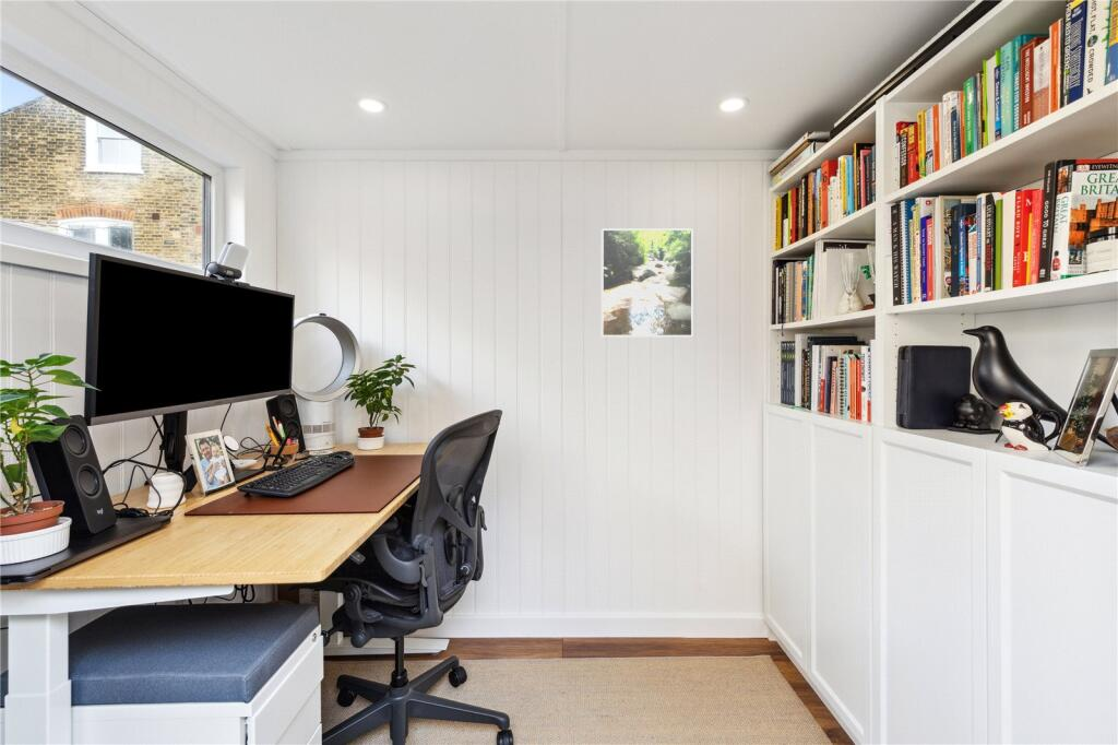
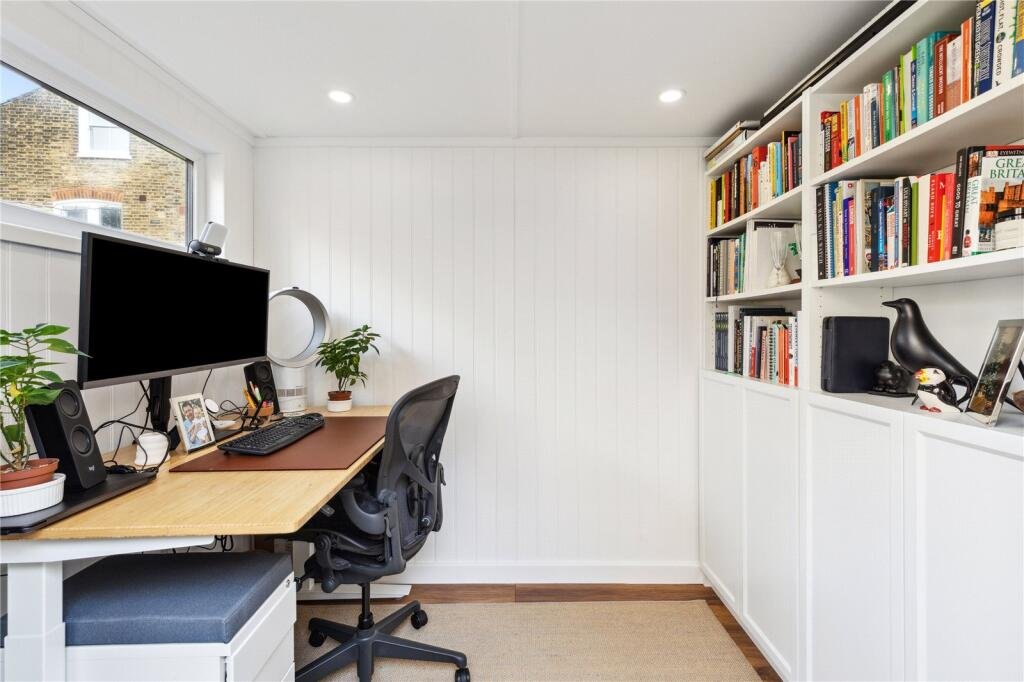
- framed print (646, 283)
